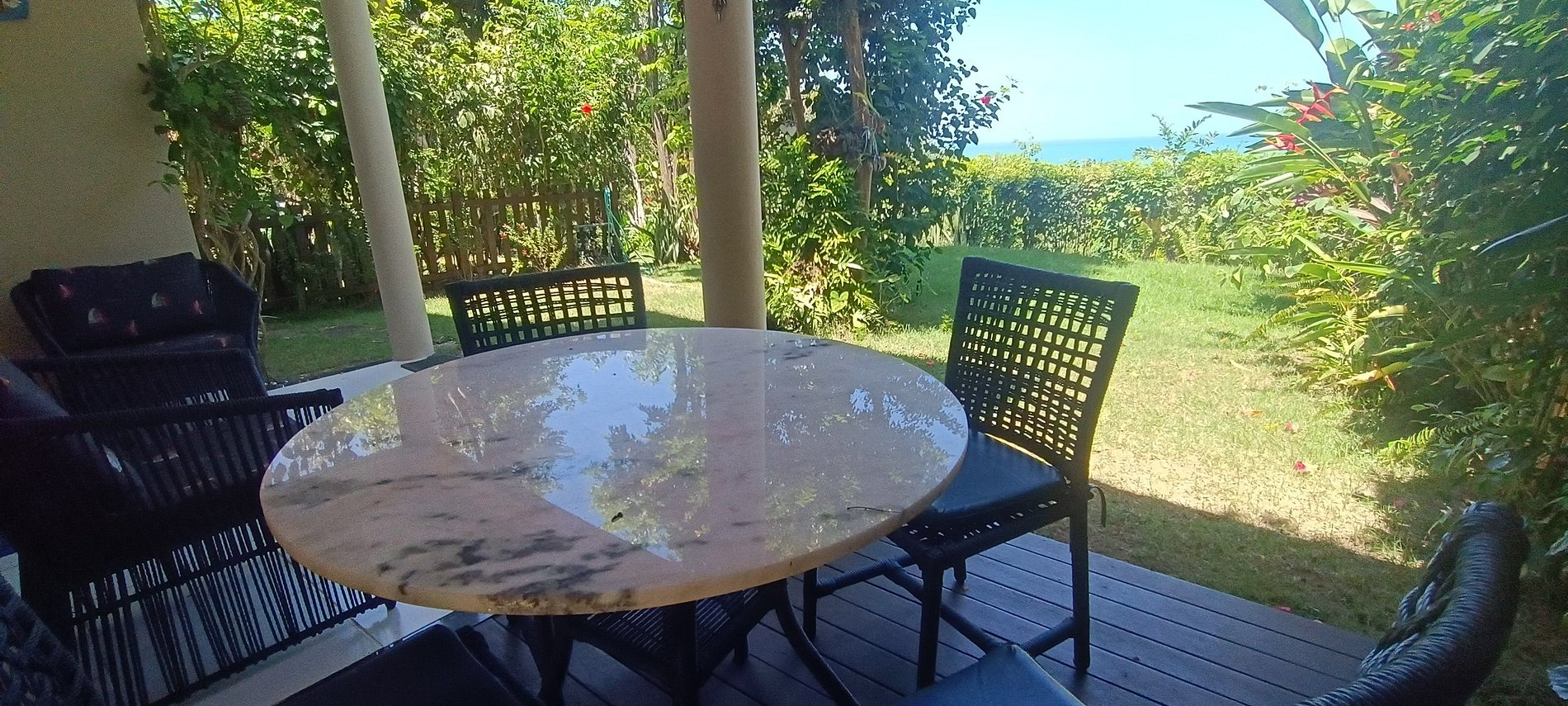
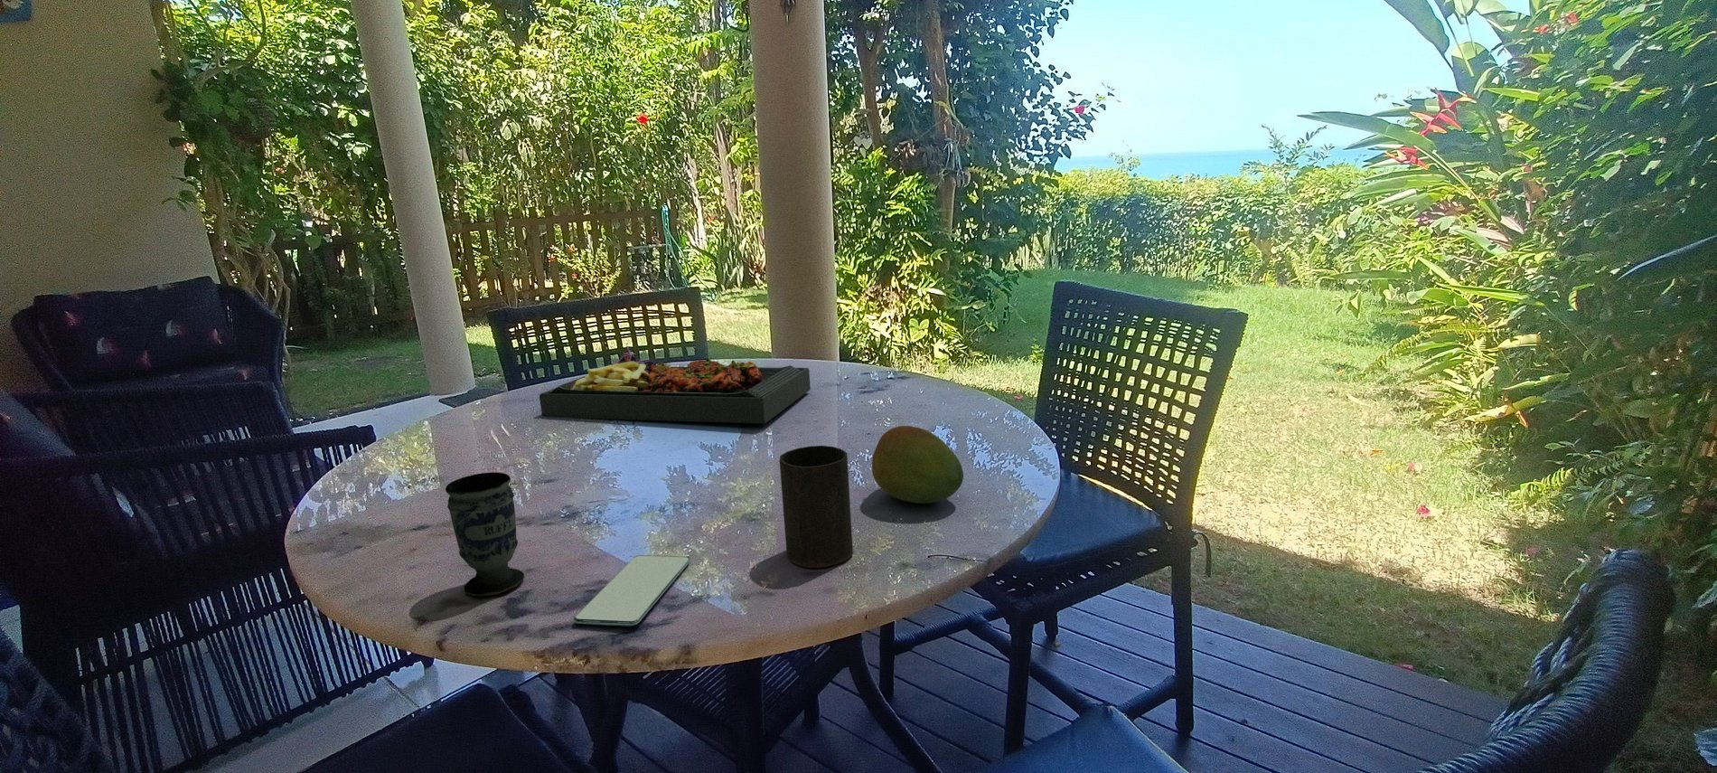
+ cup (816, 505)
+ smartphone (636, 588)
+ cup (486, 533)
+ food platter (678, 379)
+ fruit (918, 464)
